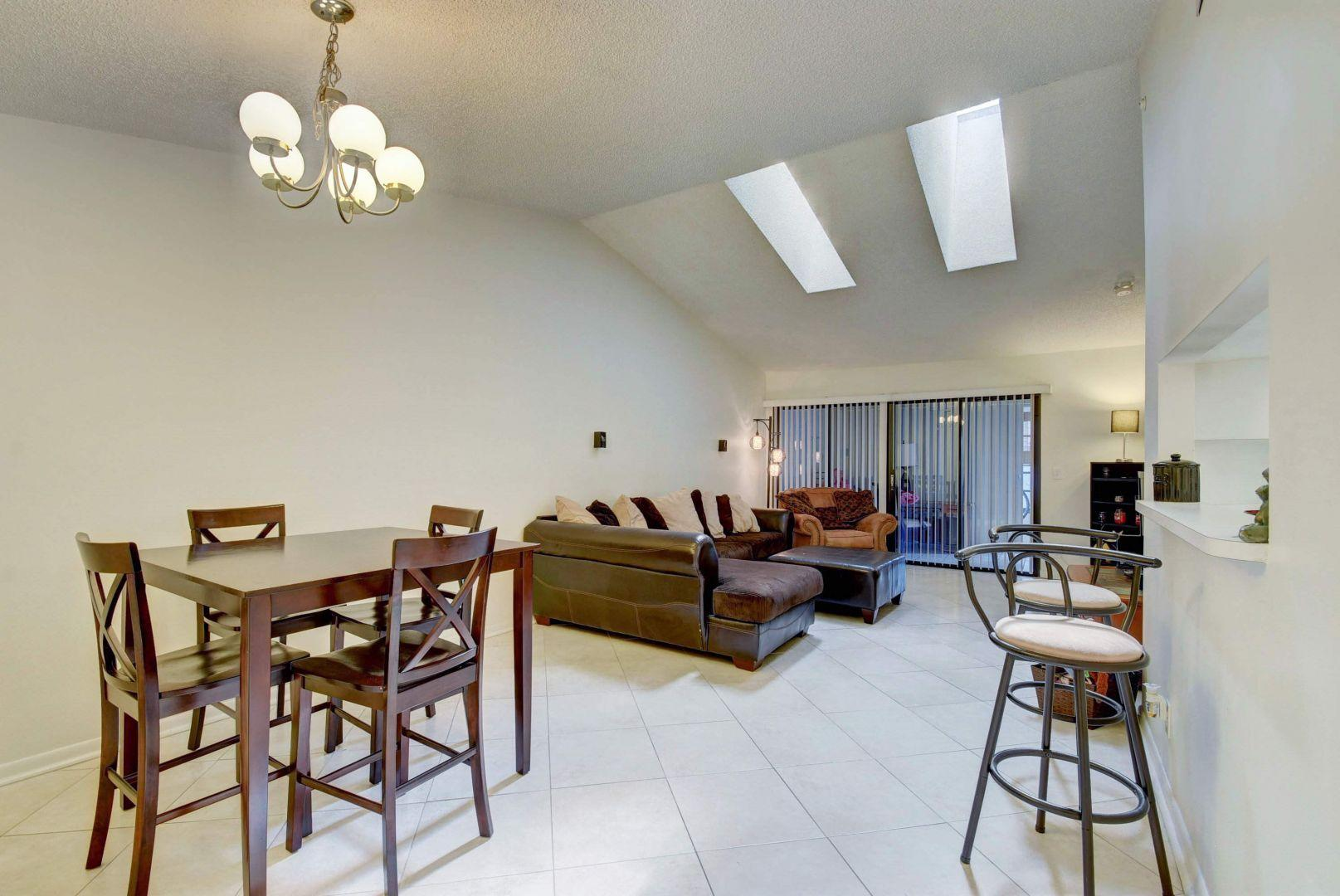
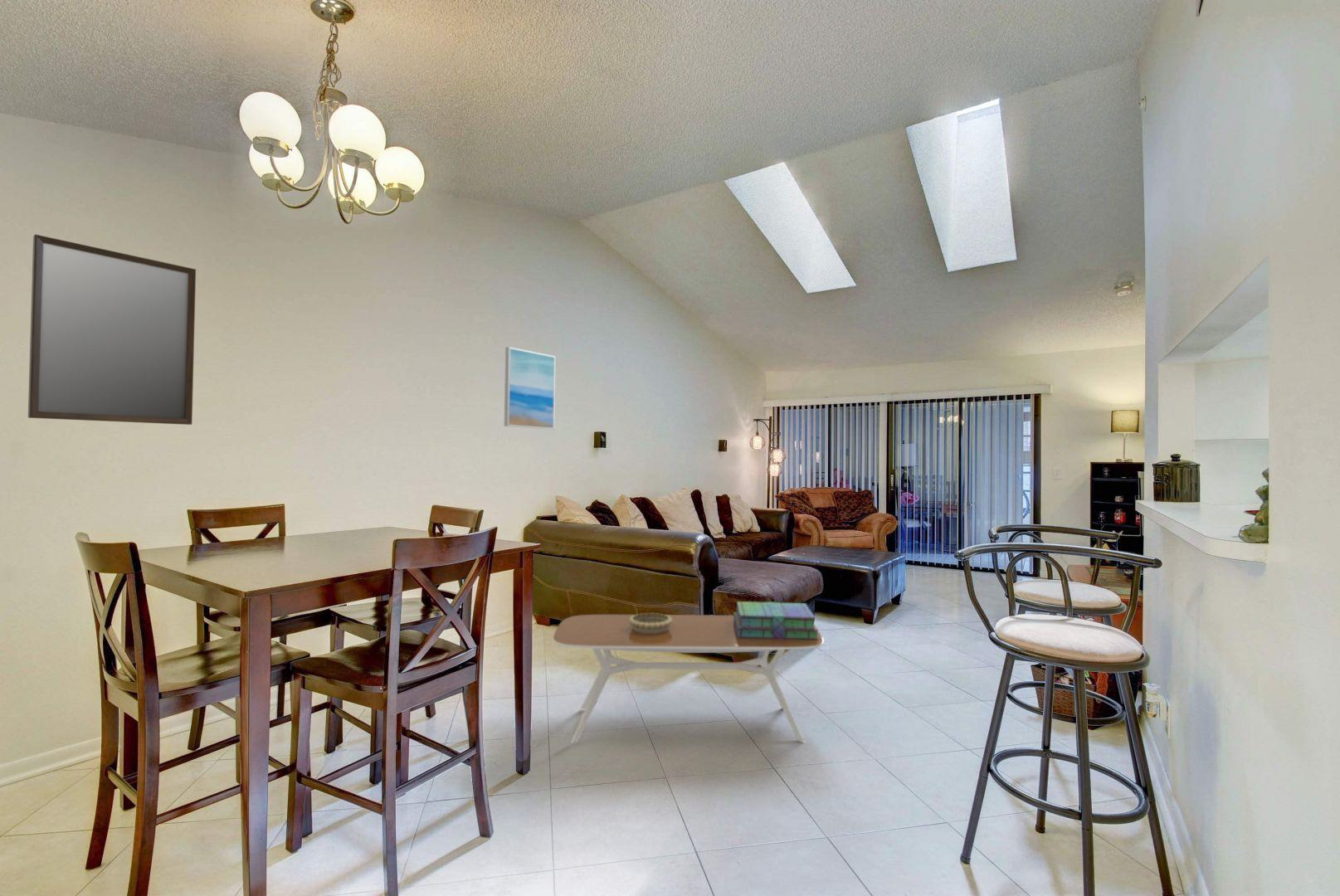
+ wall art (530, 389)
+ decorative bowl (651, 622)
+ stack of books (773, 618)
+ home mirror (118, 337)
+ coffee table (687, 669)
